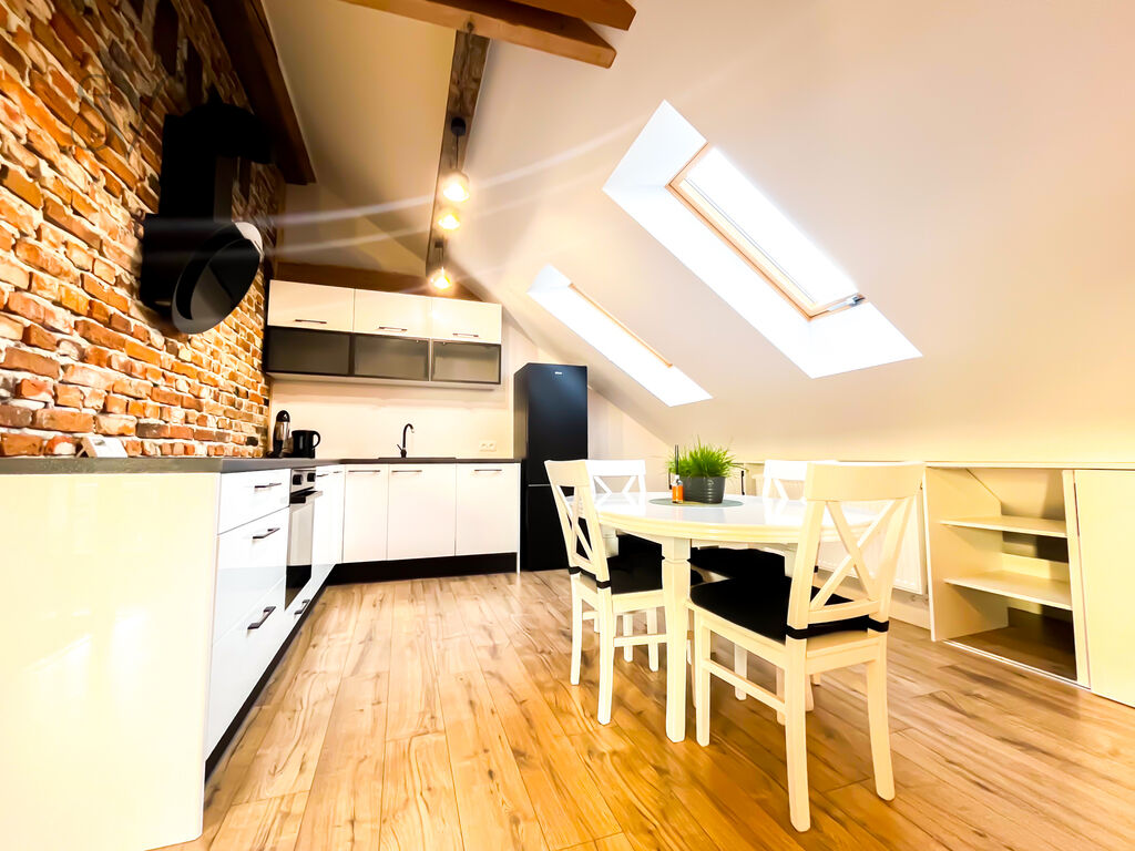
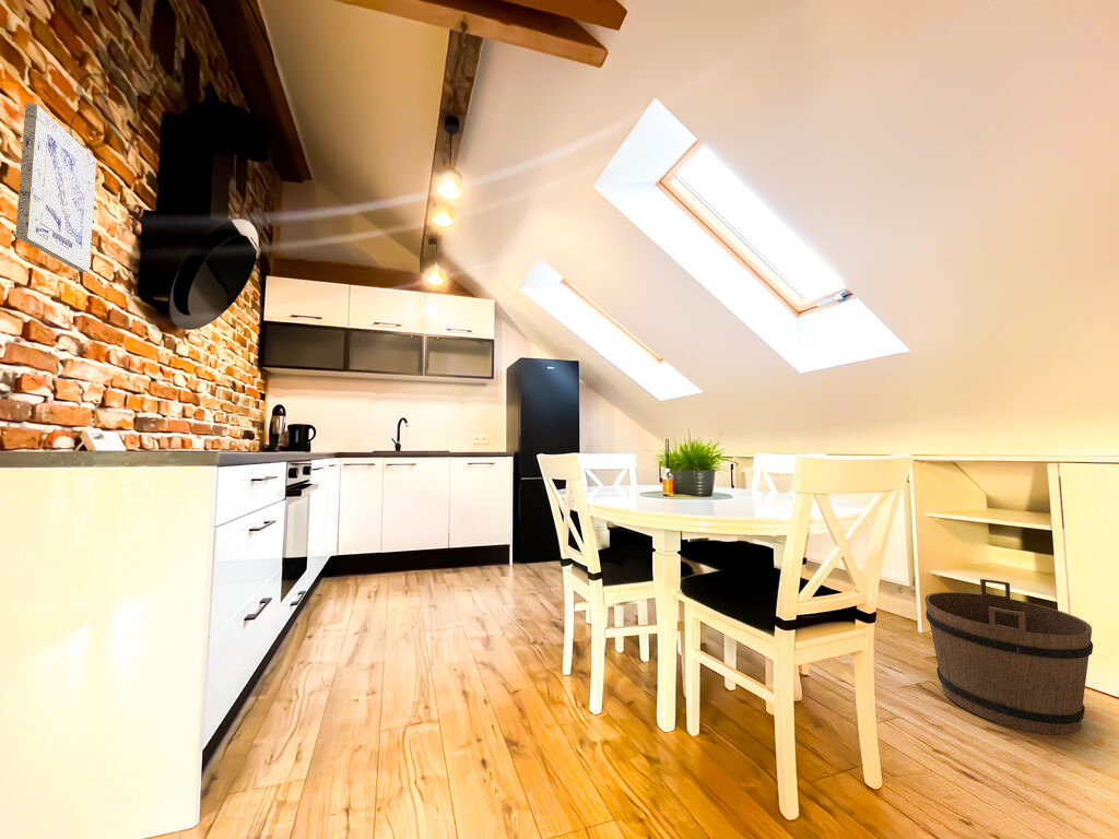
+ wall art (59, 193)
+ bucket (1002, 648)
